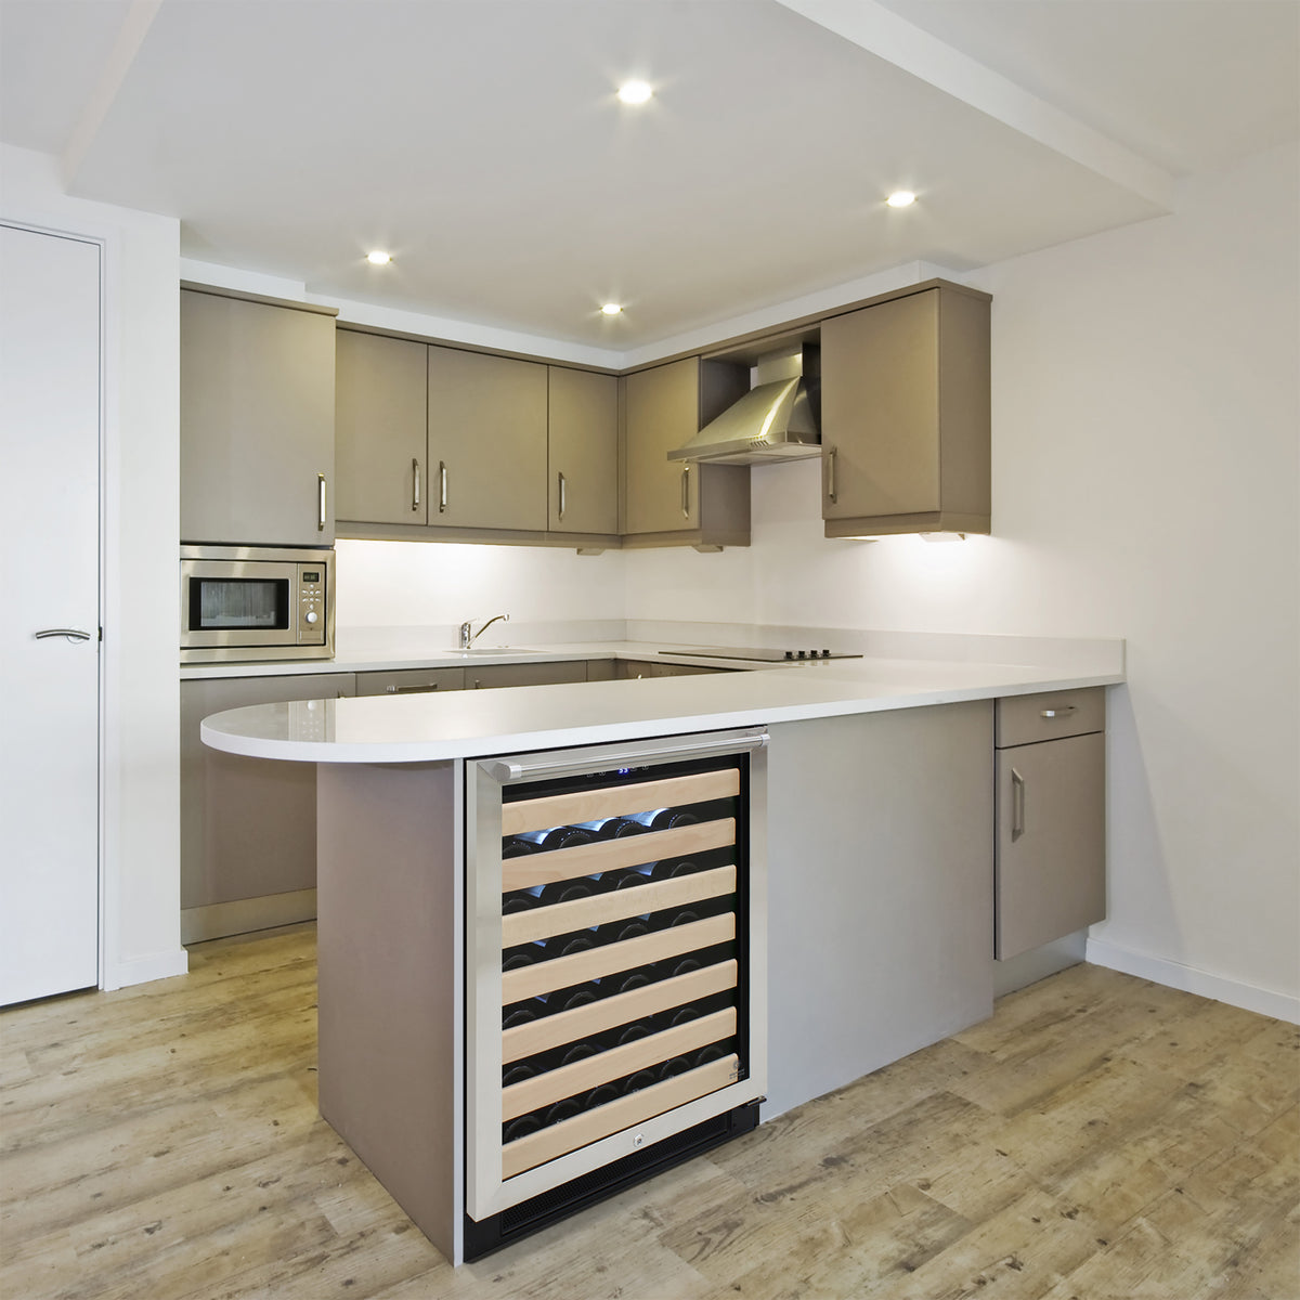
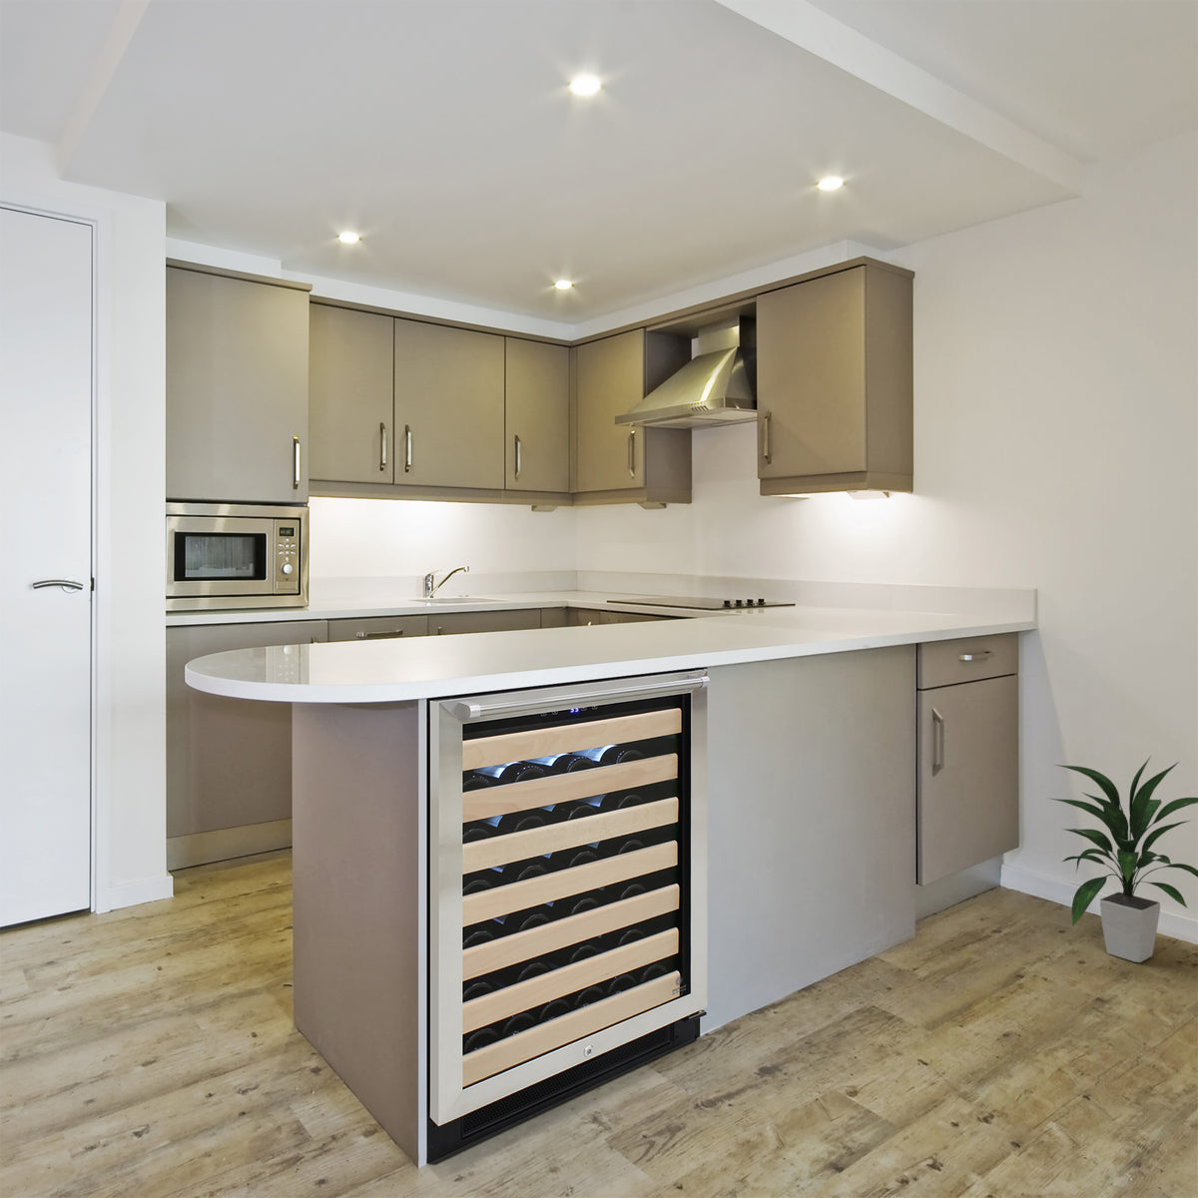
+ indoor plant (1122, 854)
